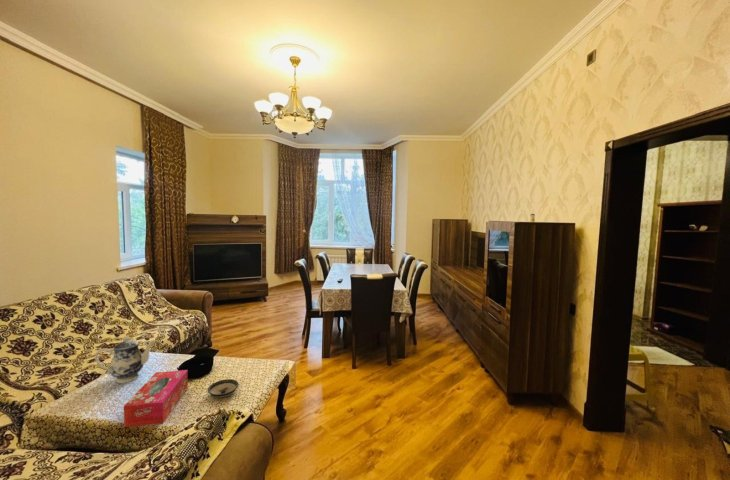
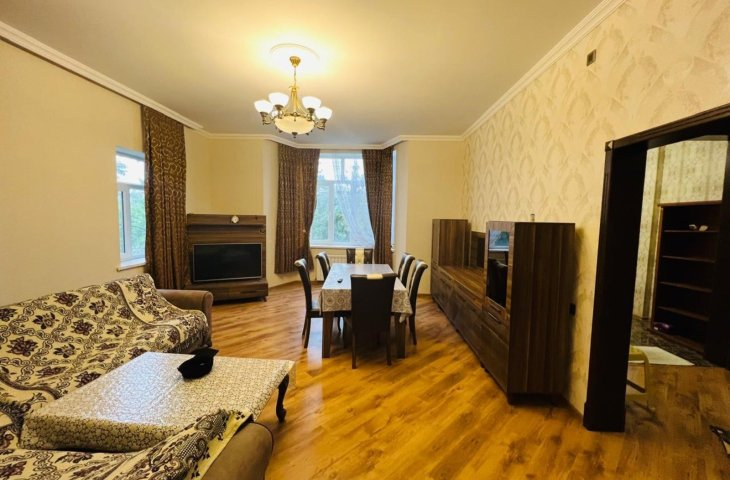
- saucer (223, 389)
- teapot (126, 357)
- tissue box (159, 395)
